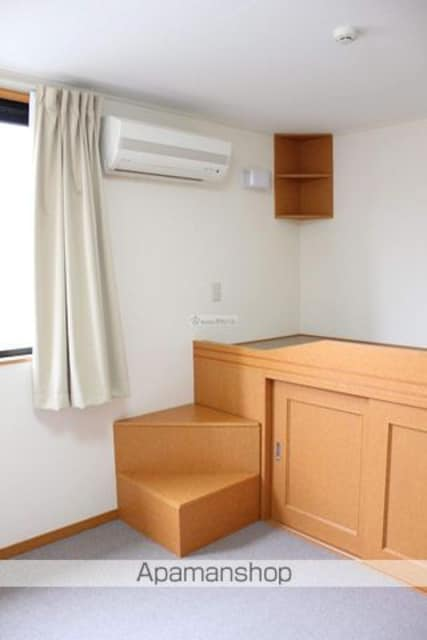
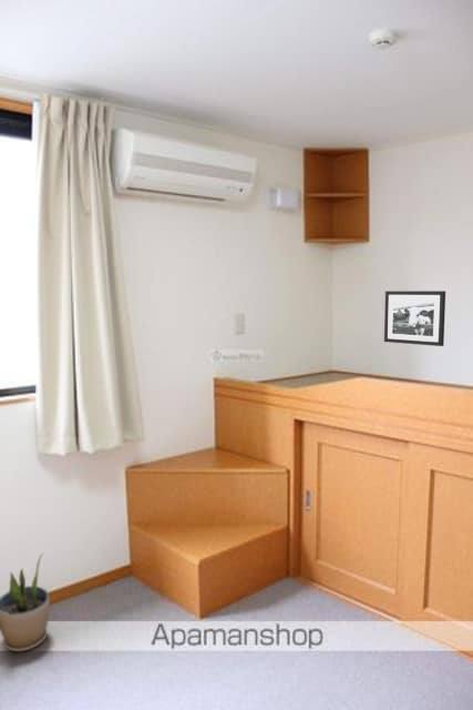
+ picture frame (413, 317)
+ potted plant (22, 597)
